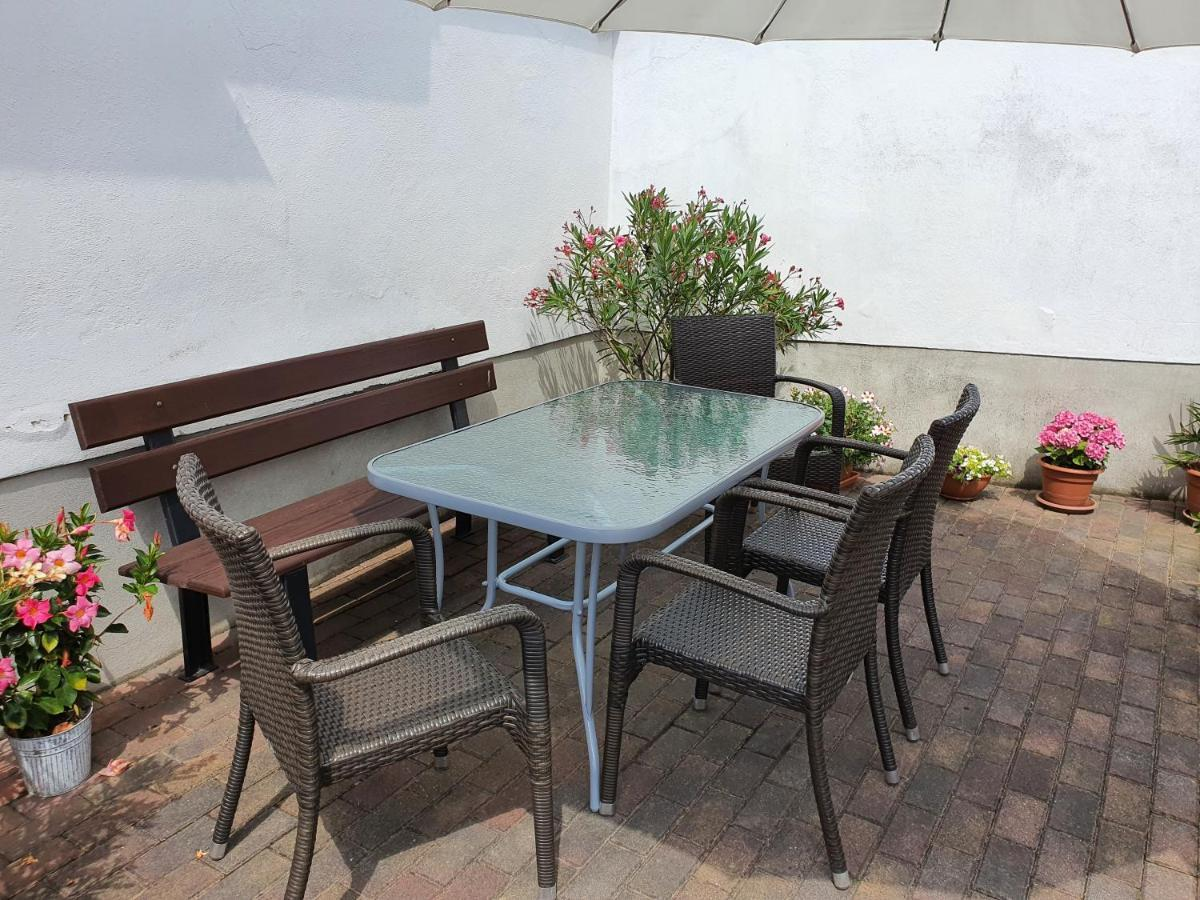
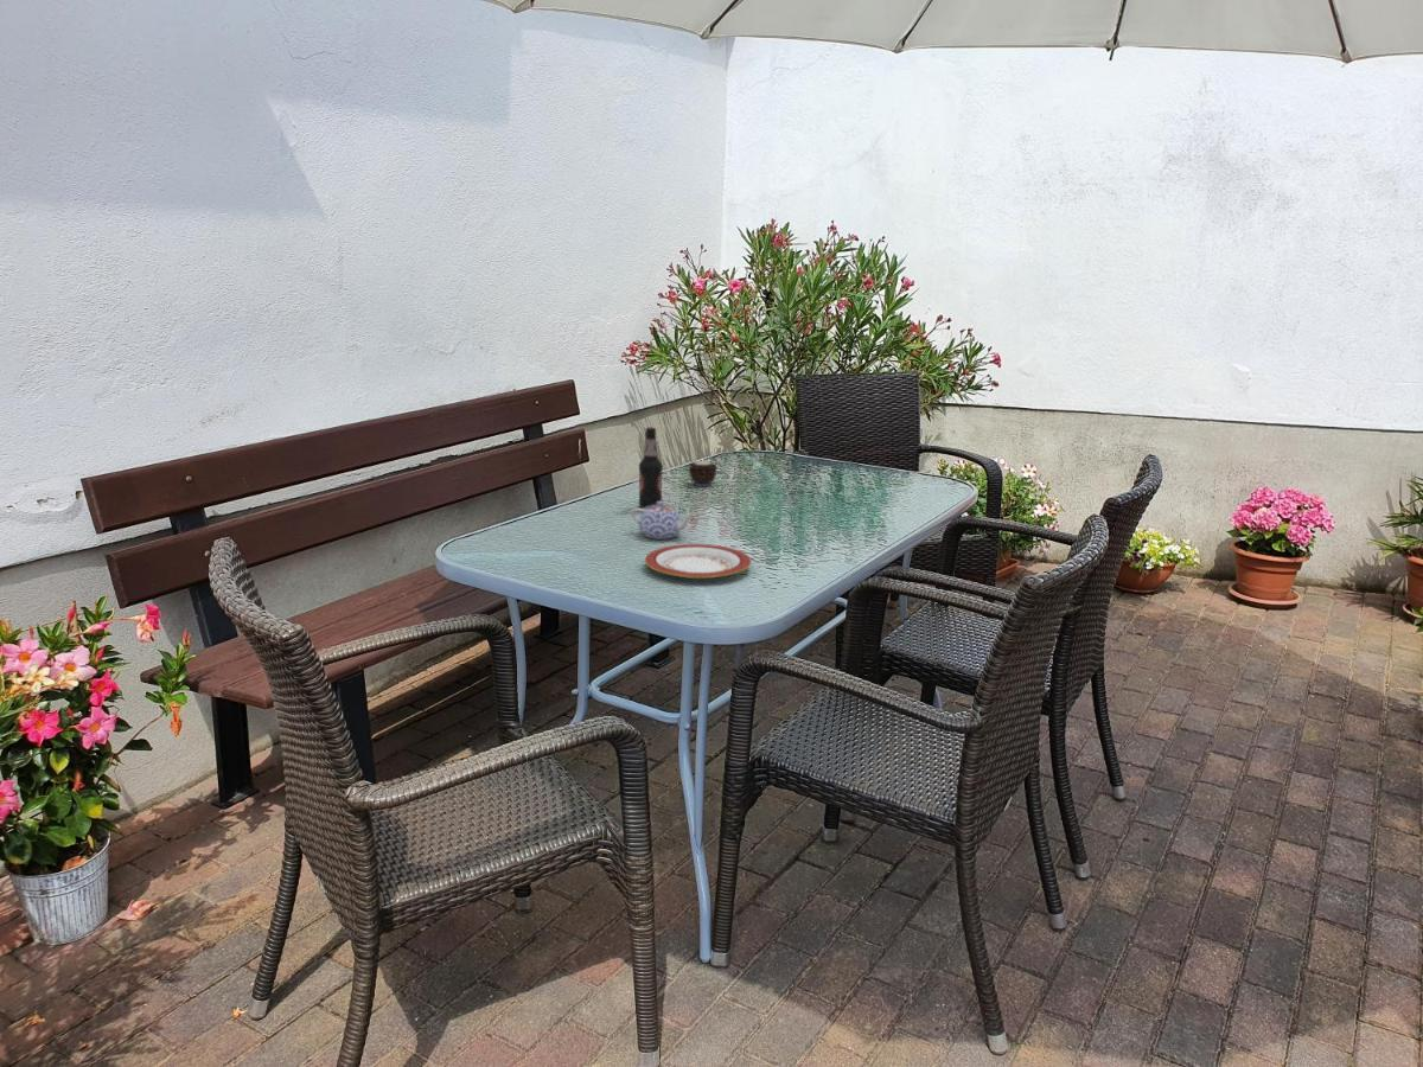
+ teapot (662, 518)
+ plate (697, 563)
+ candle (702, 471)
+ bottle (650, 467)
